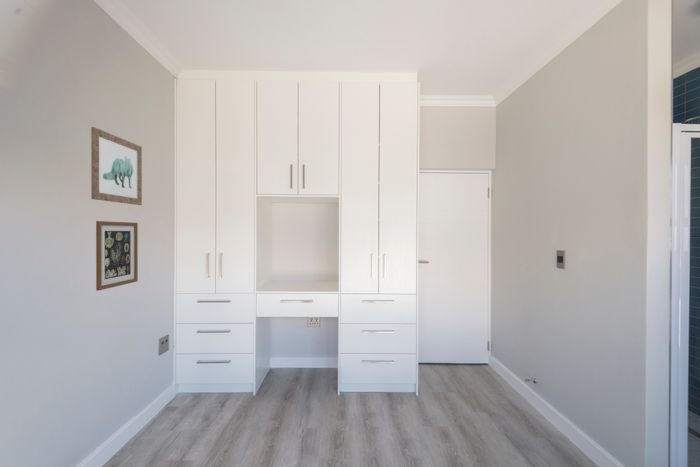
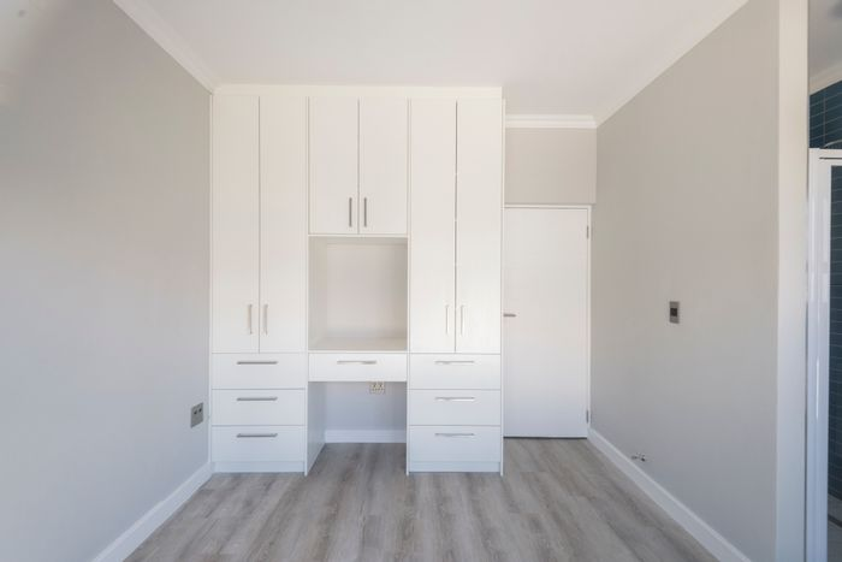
- wall art (119, 170)
- wall art (118, 253)
